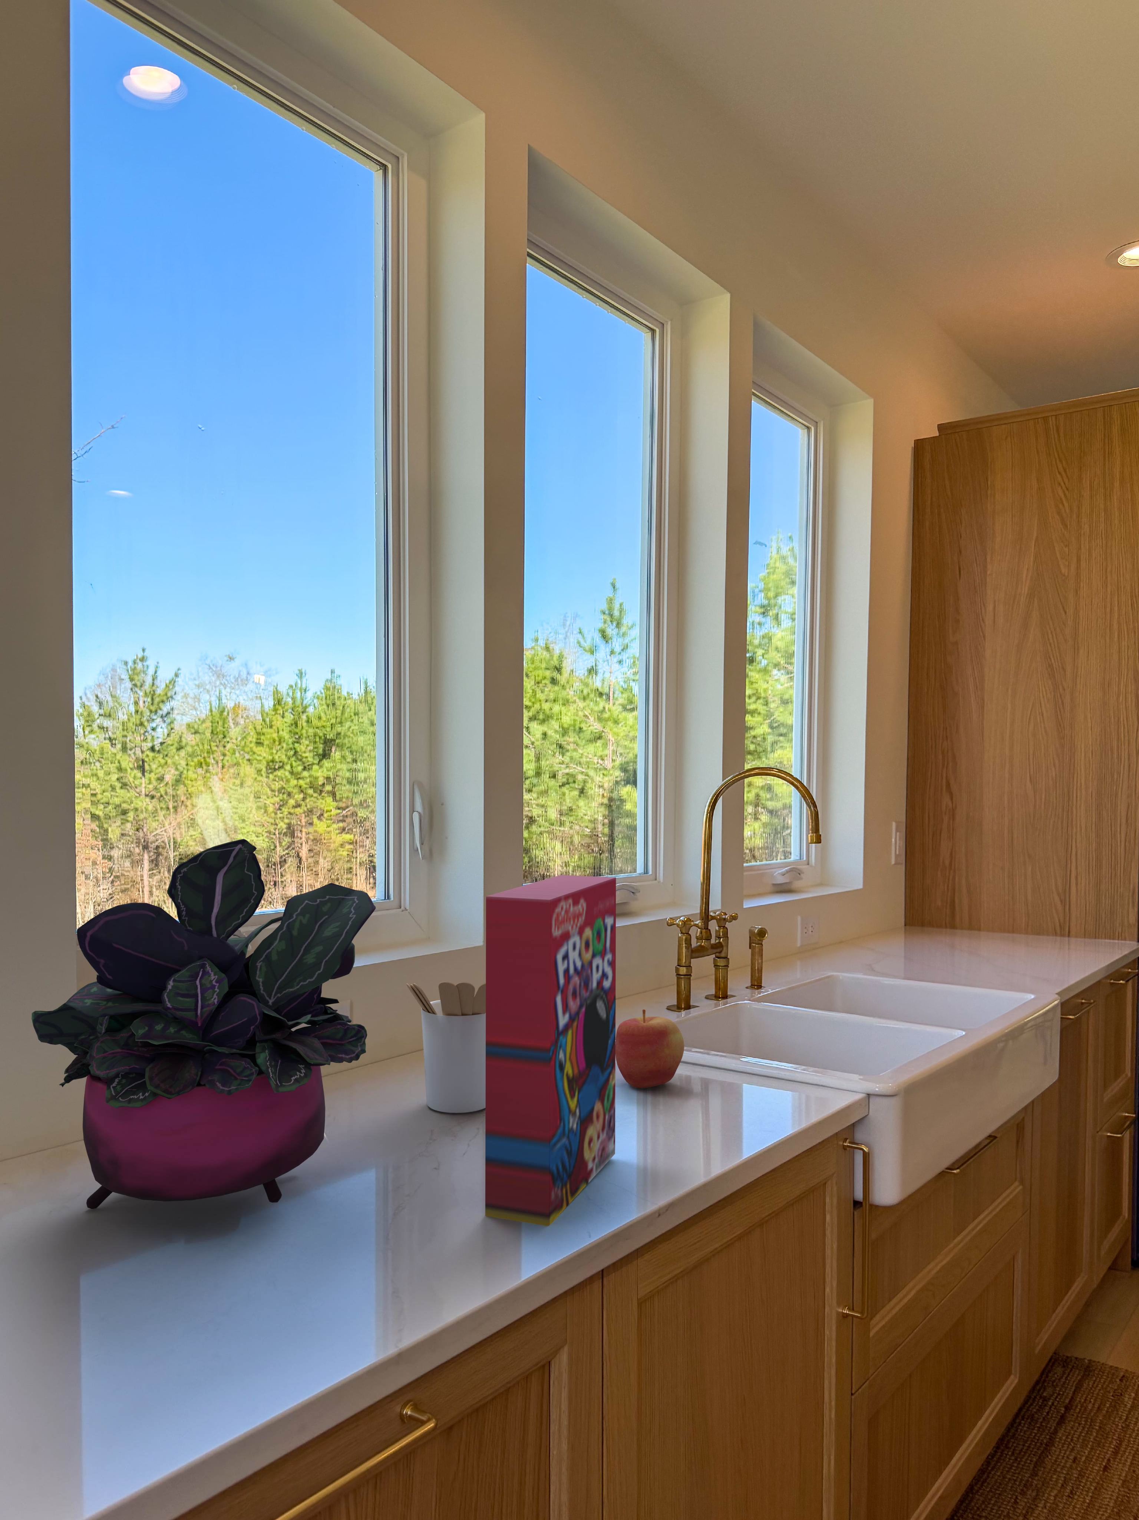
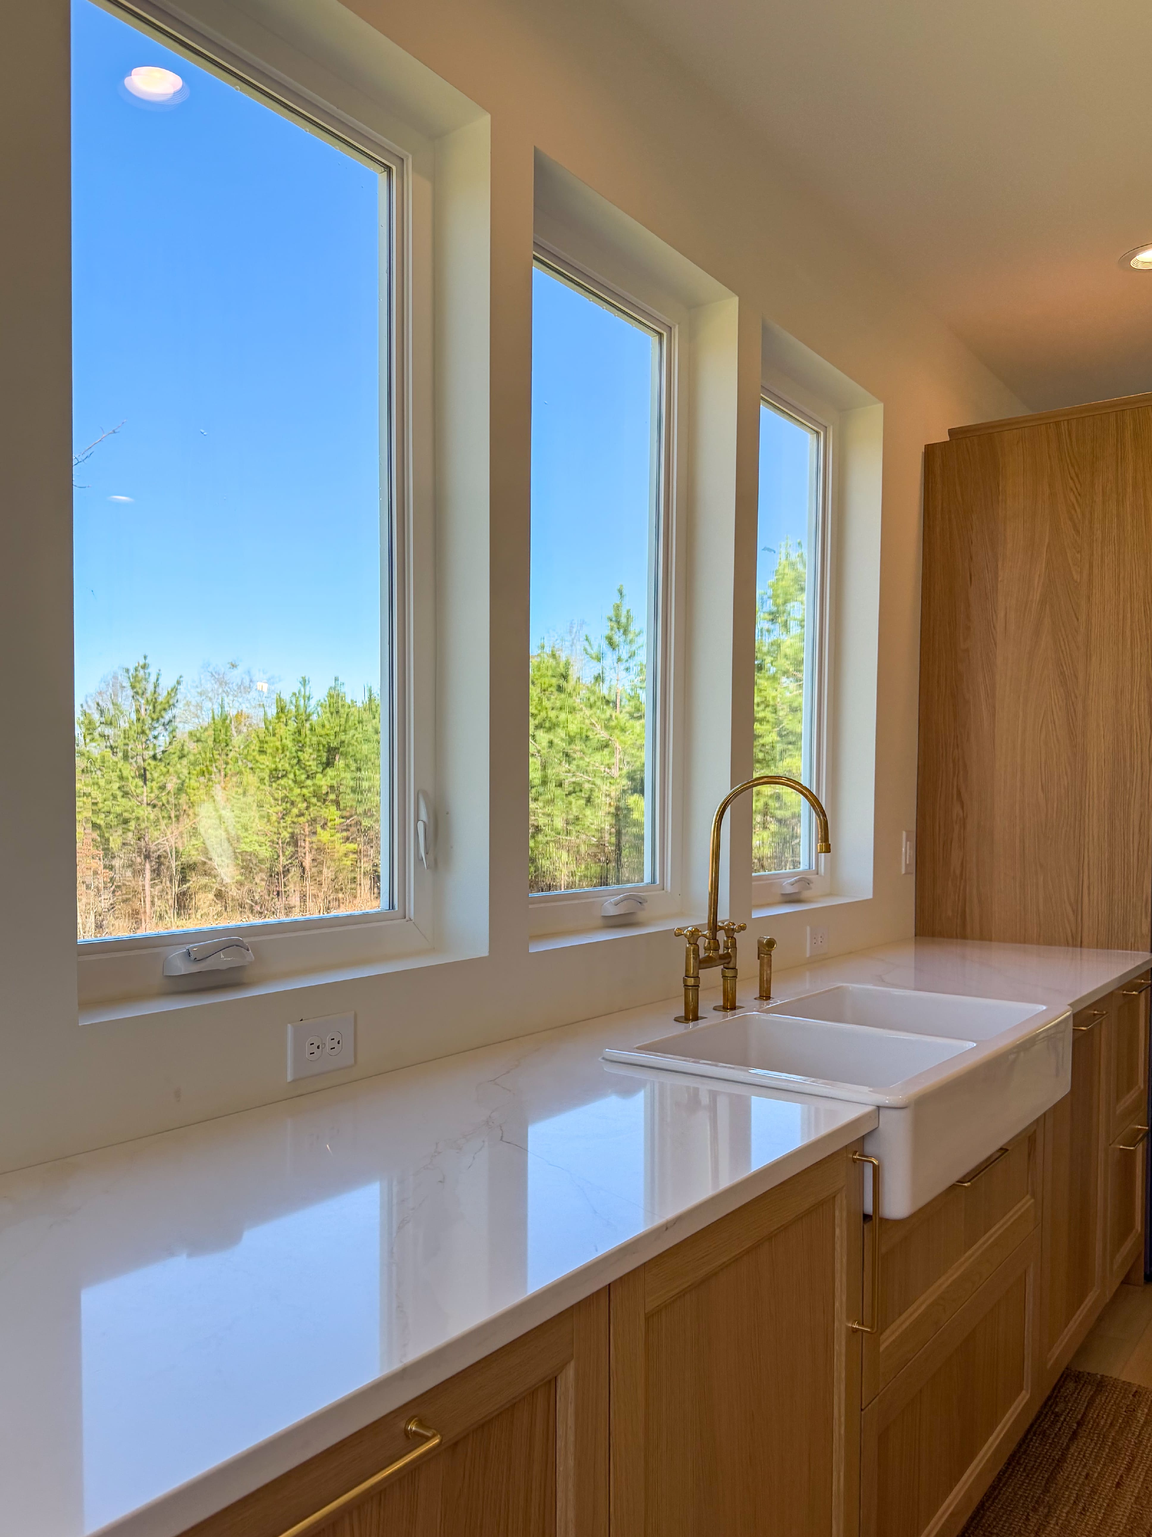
- potted plant (208, 1015)
- utensil holder (462, 1036)
- cereal box (555, 1034)
- apple (650, 1046)
